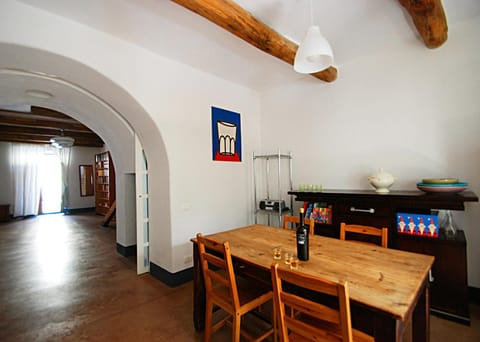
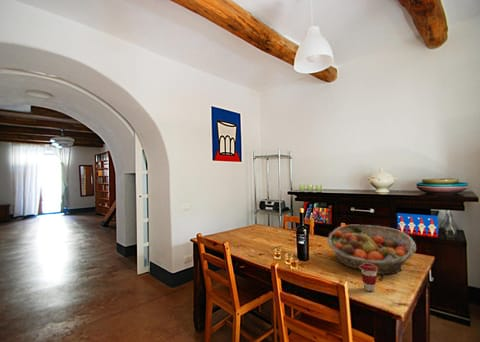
+ fruit basket (367, 246)
+ coffee cup (369, 277)
